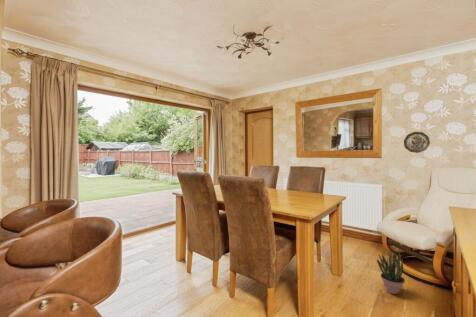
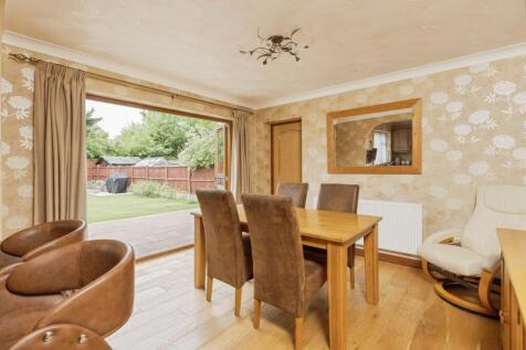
- decorative plate (416, 142)
- potted plant (390, 269)
